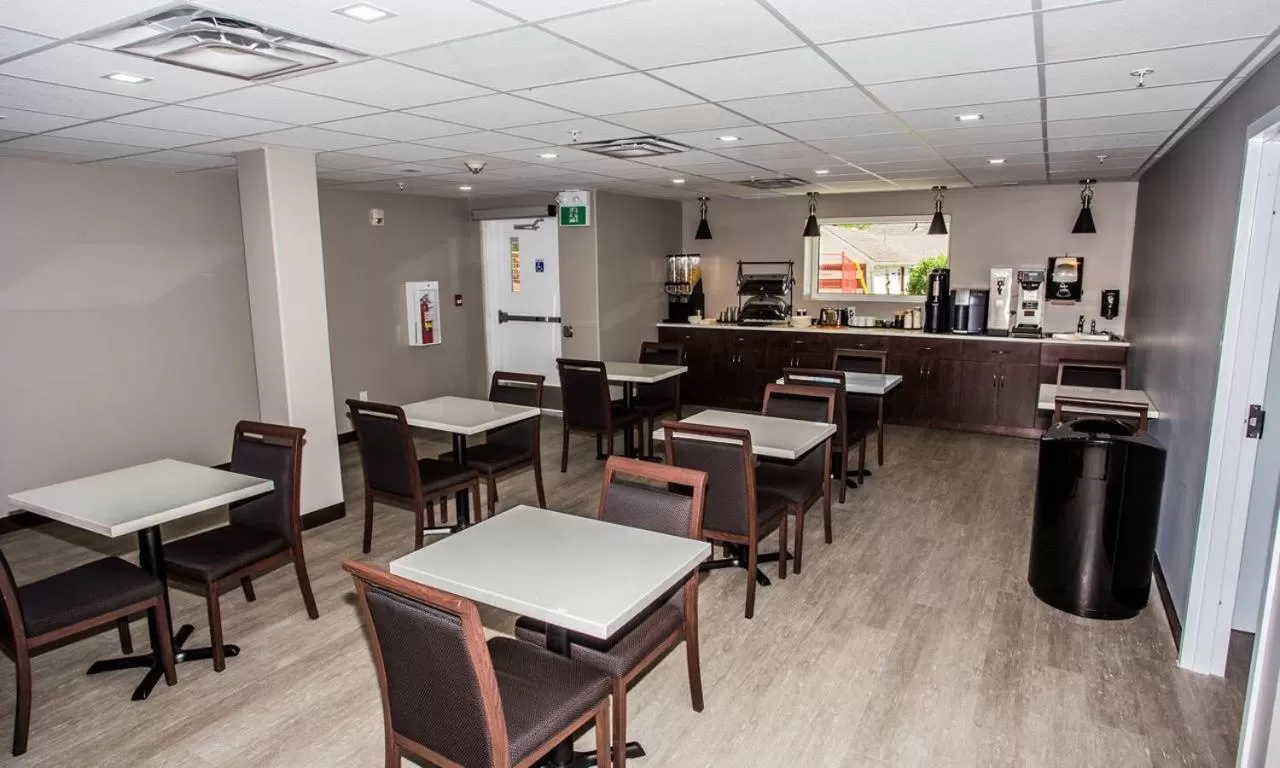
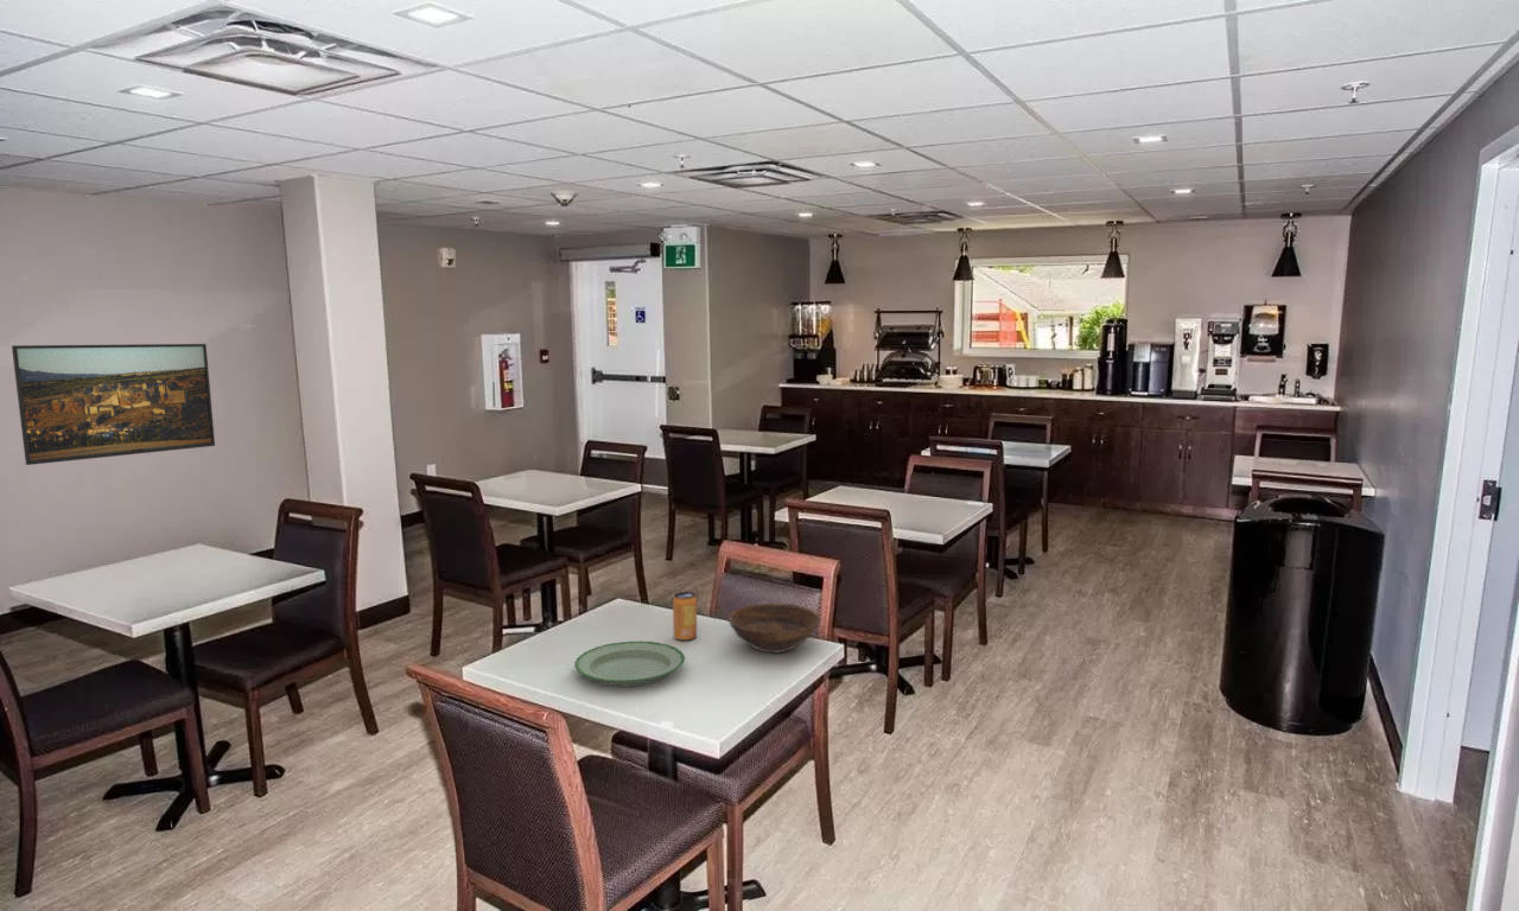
+ plate (630, 665)
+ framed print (122, 400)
+ bowl (774, 631)
+ beverage can (685, 616)
